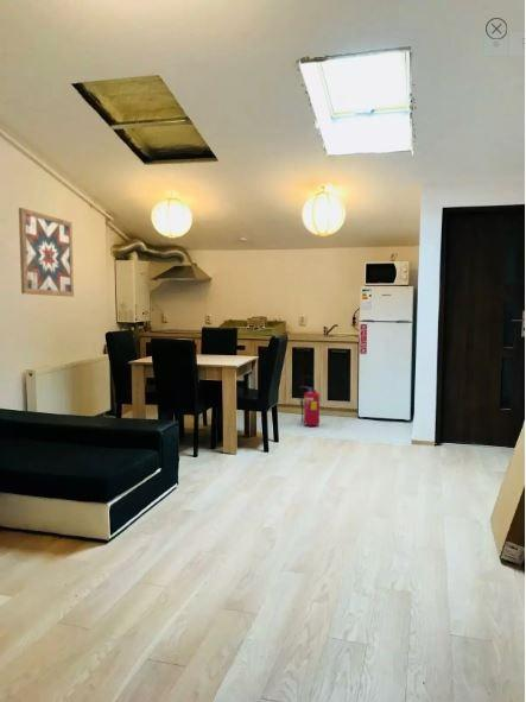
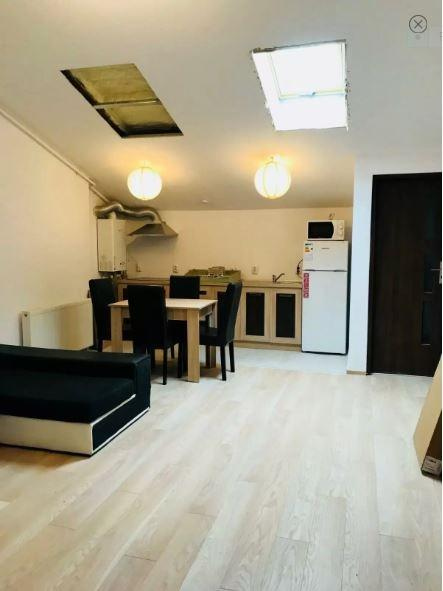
- fire extinguisher (309, 400)
- wall art (47, 255)
